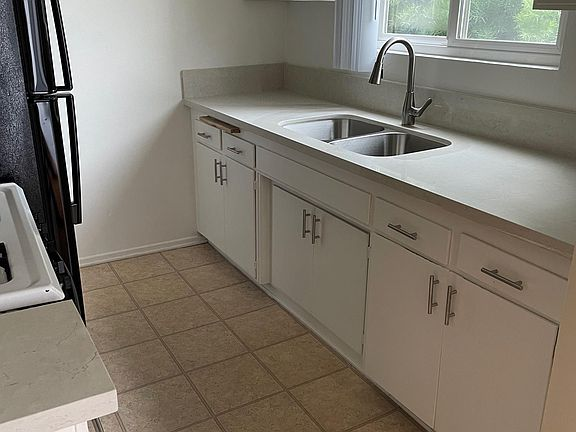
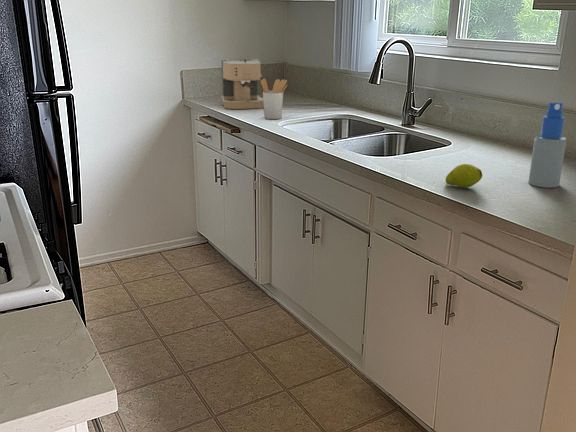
+ coffee maker (243, 82)
+ spray bottle (549, 143)
+ fruit (461, 174)
+ utensil holder (275, 98)
